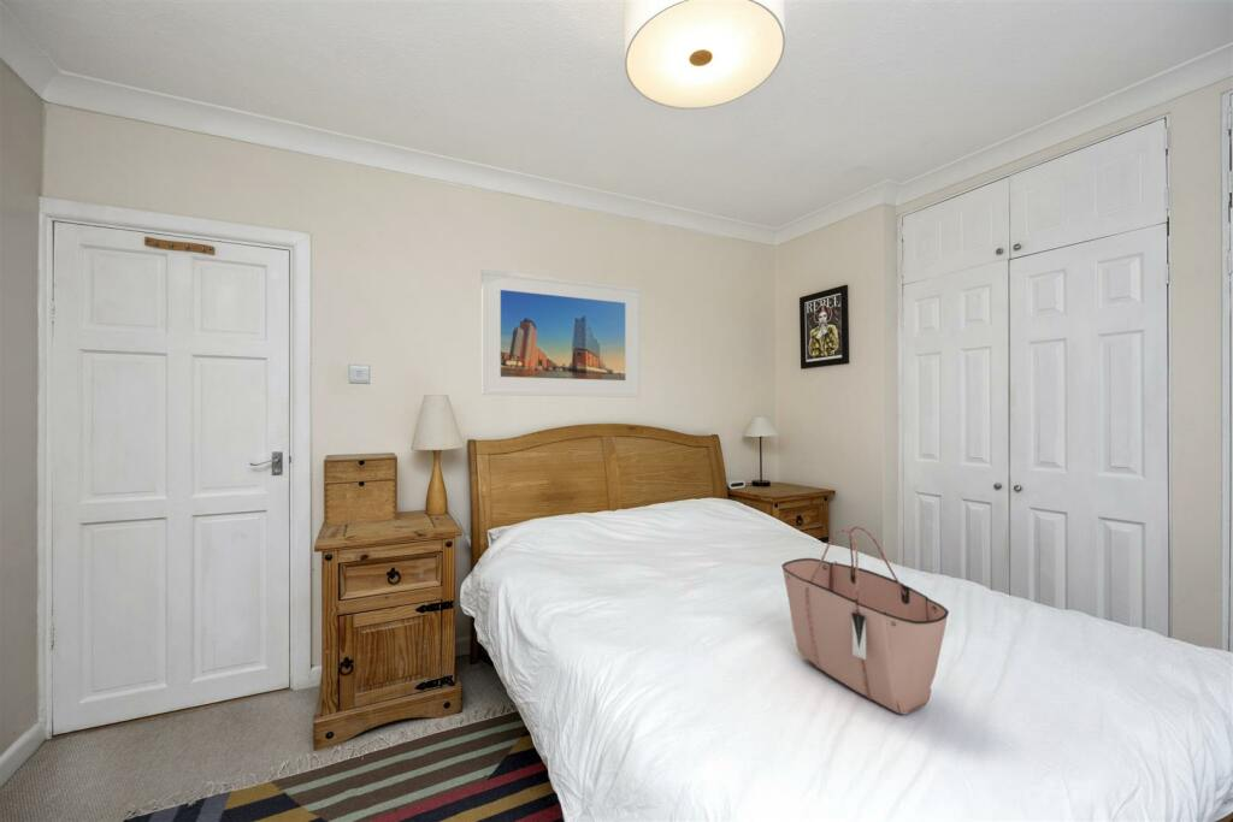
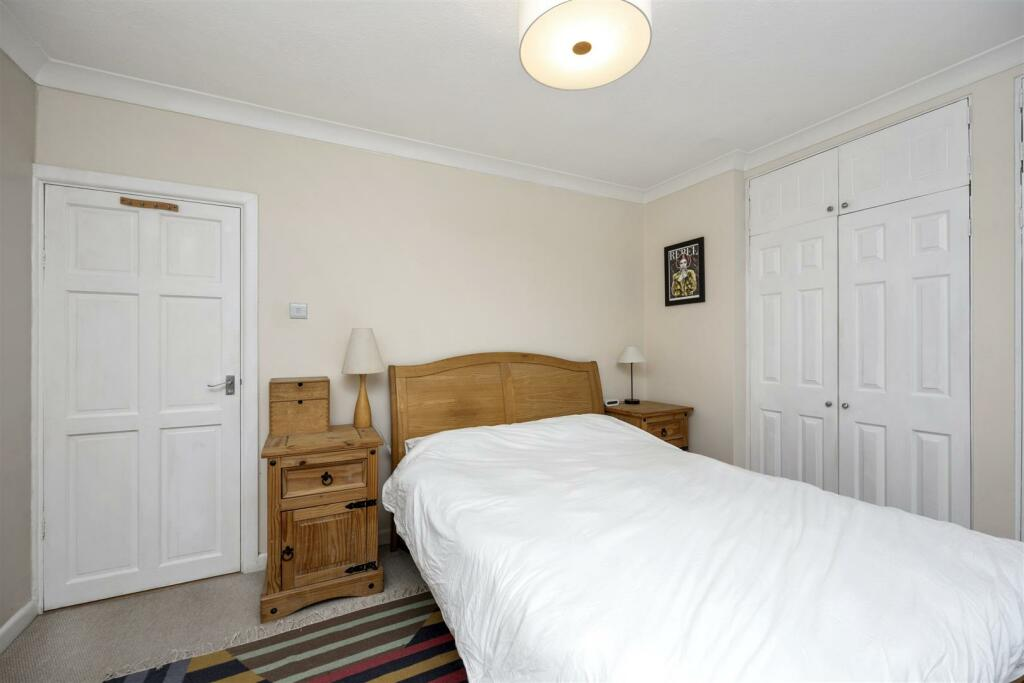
- tote bag (857, 604)
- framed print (566, 337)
